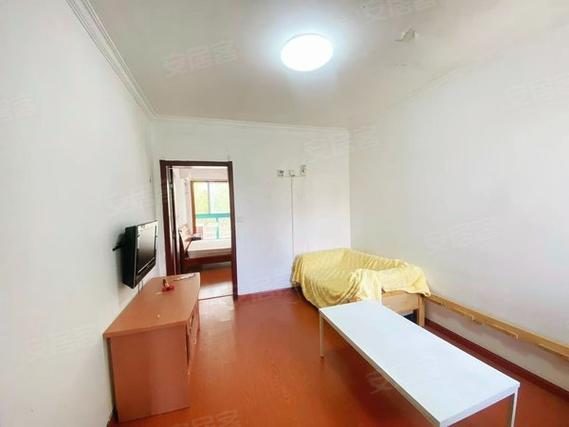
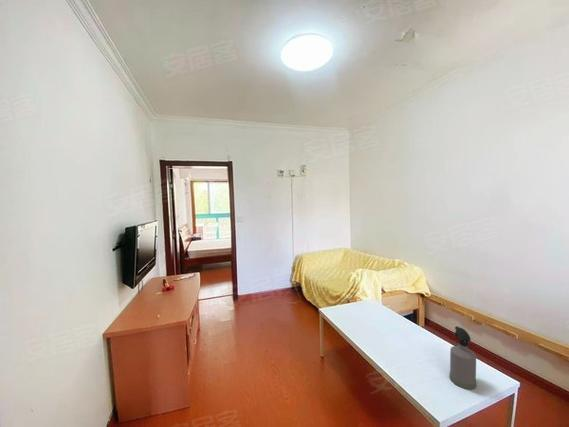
+ spray bottle (461, 355)
